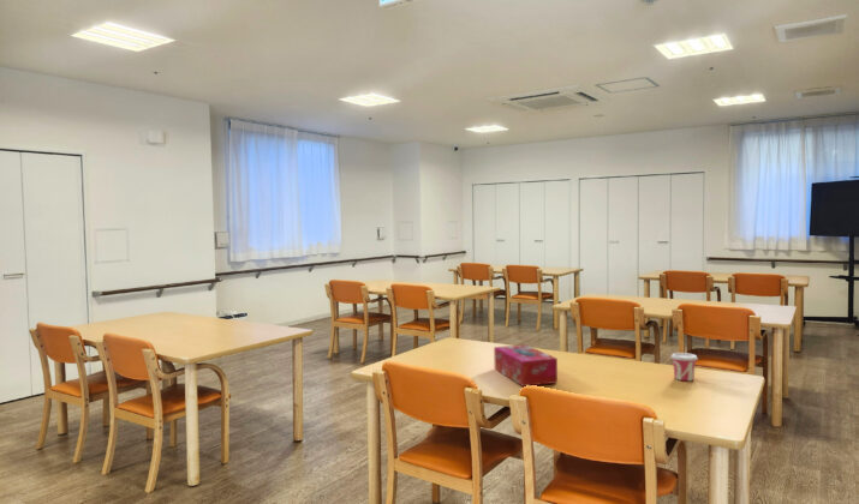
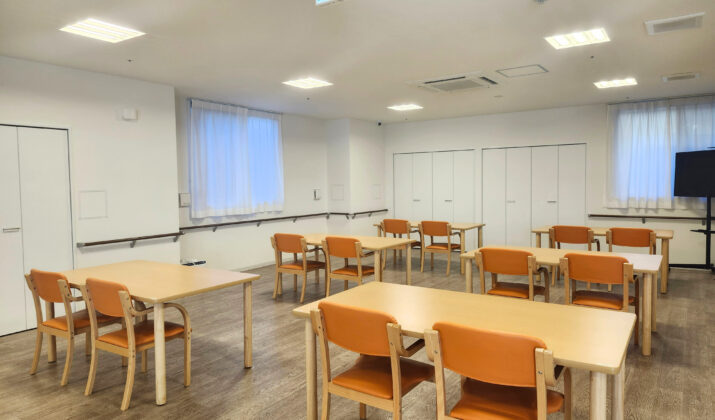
- cup (684, 366)
- tissue box (524, 364)
